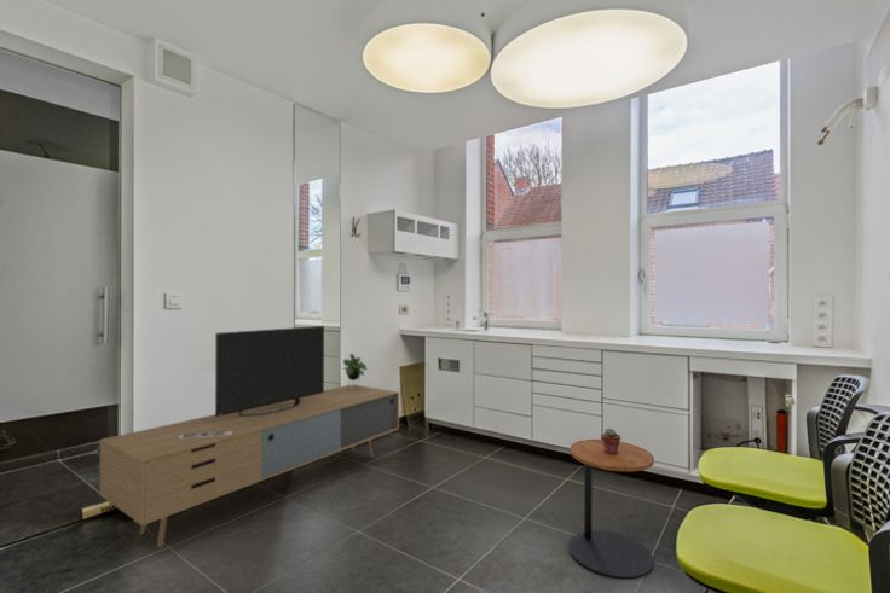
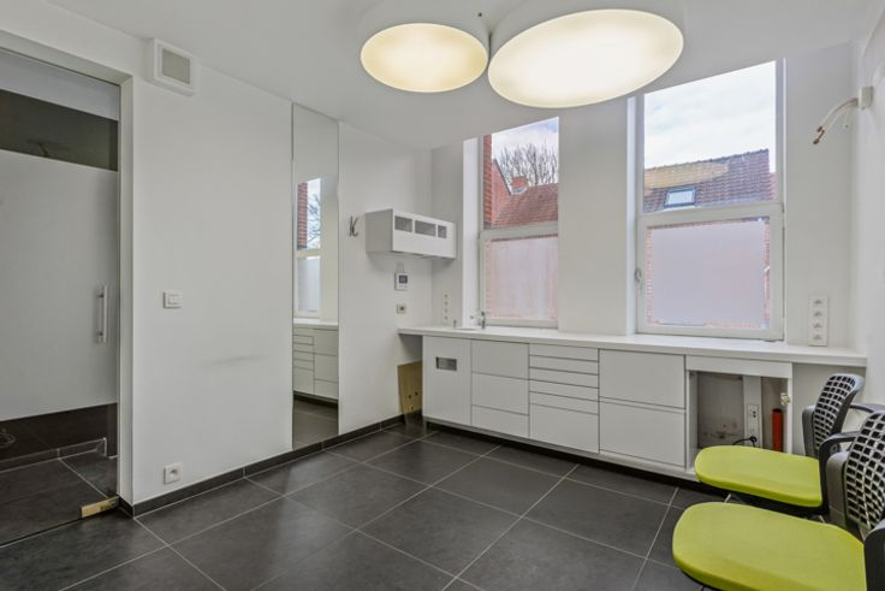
- side table (591, 502)
- potted succulent (611, 438)
- media console (278, 408)
